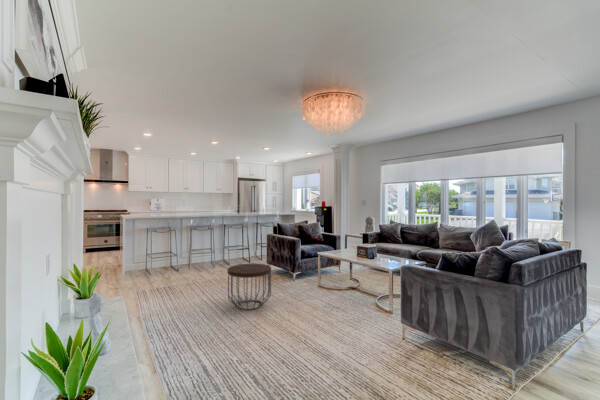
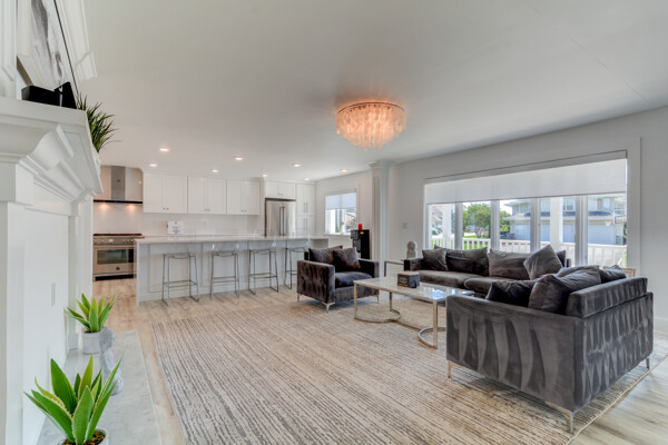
- side table (251, 286)
